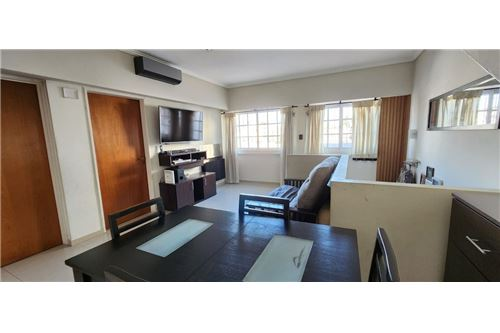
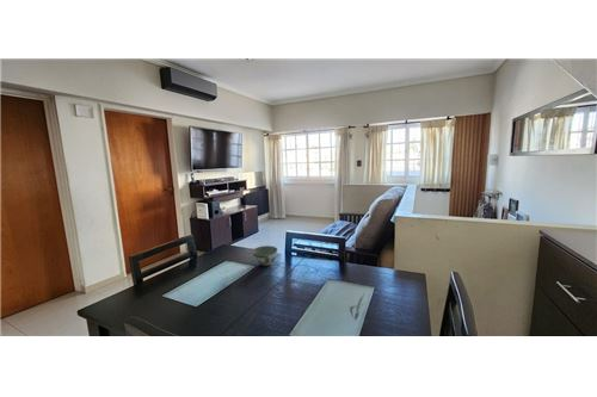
+ bowl (265, 256)
